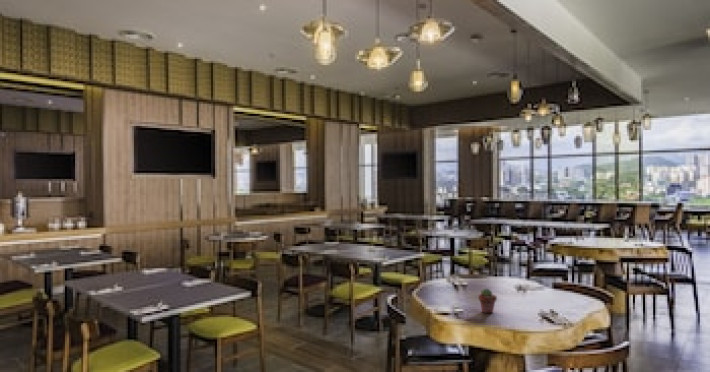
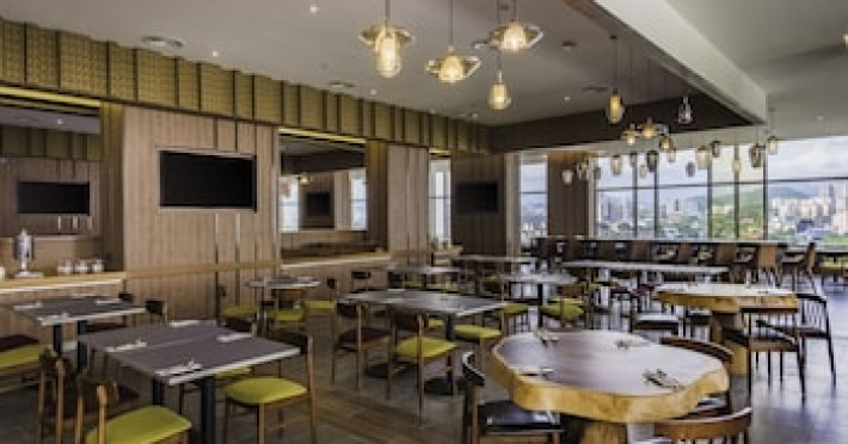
- potted succulent (487, 300)
